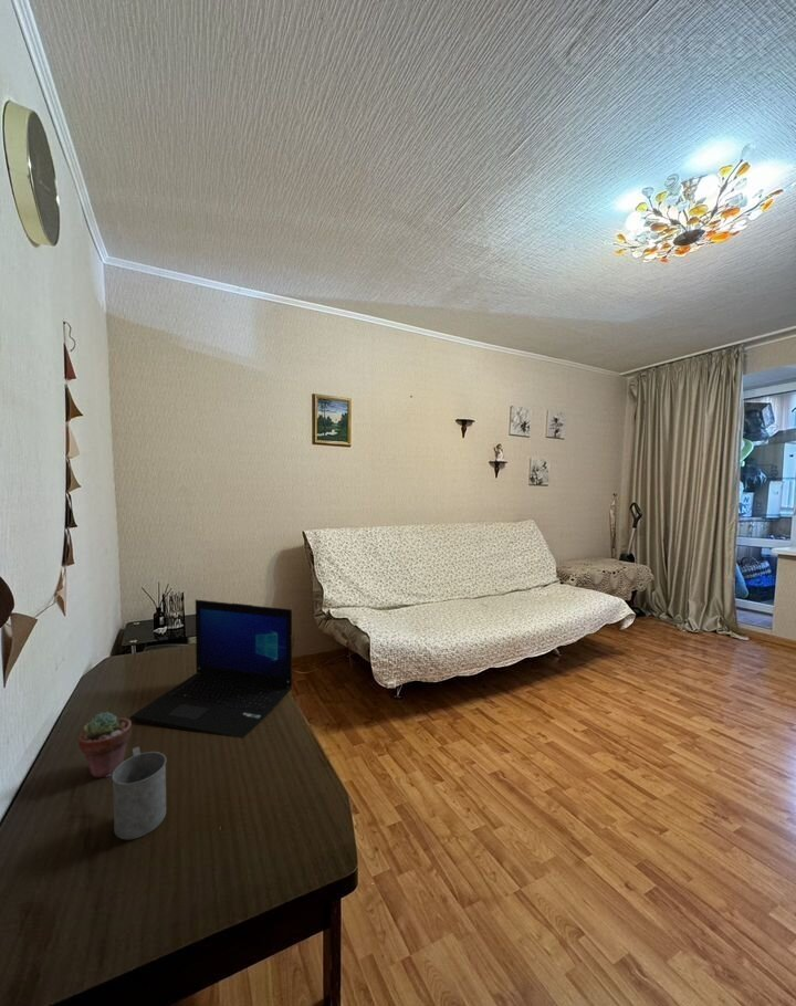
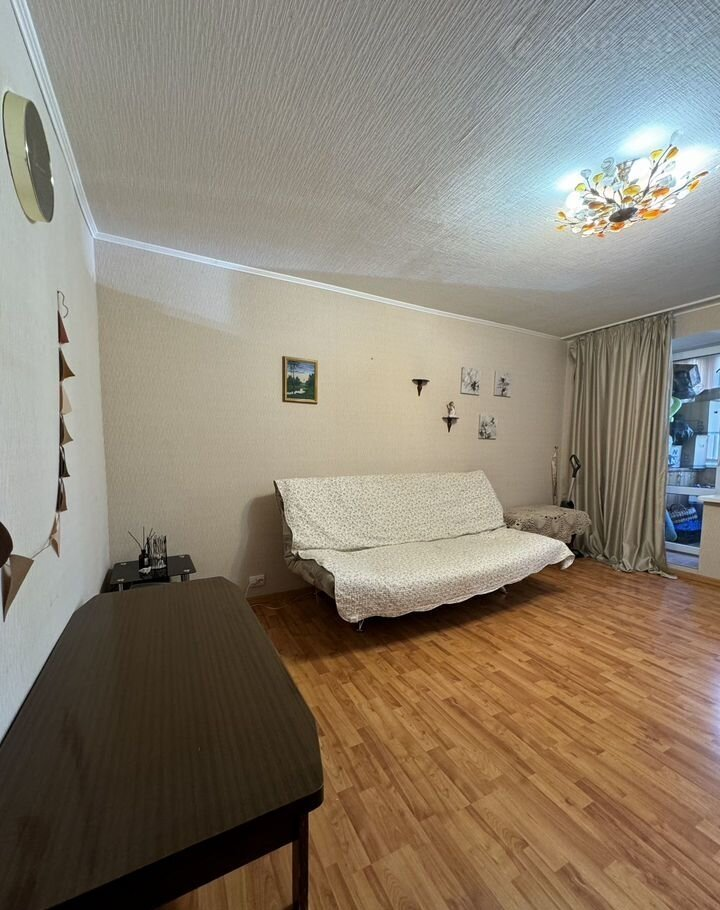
- laptop (217, 661)
- potted succulent (105, 741)
- mug (138, 787)
